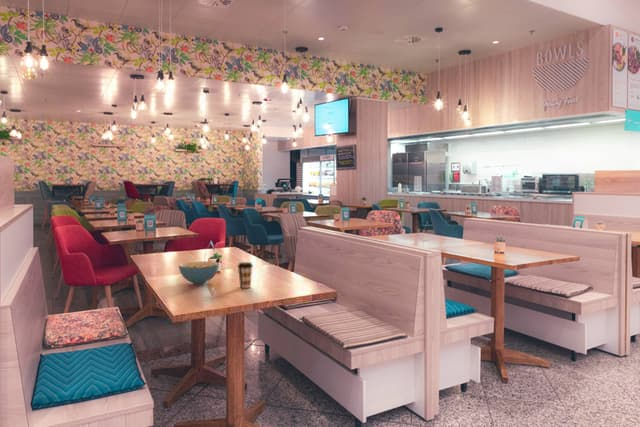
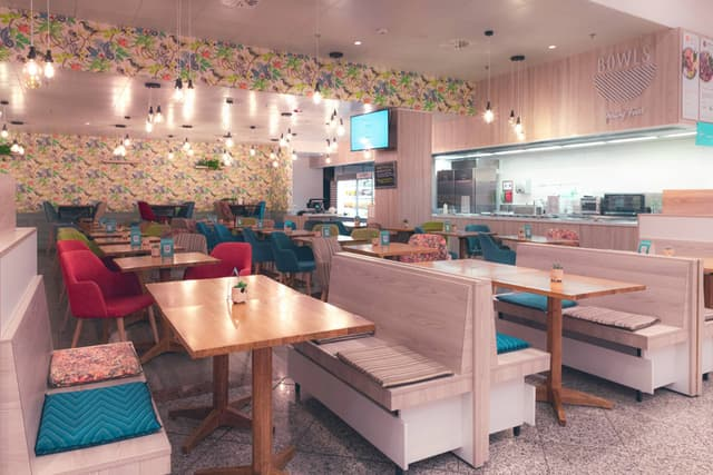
- cereal bowl (199, 273)
- coffee cup (245, 275)
